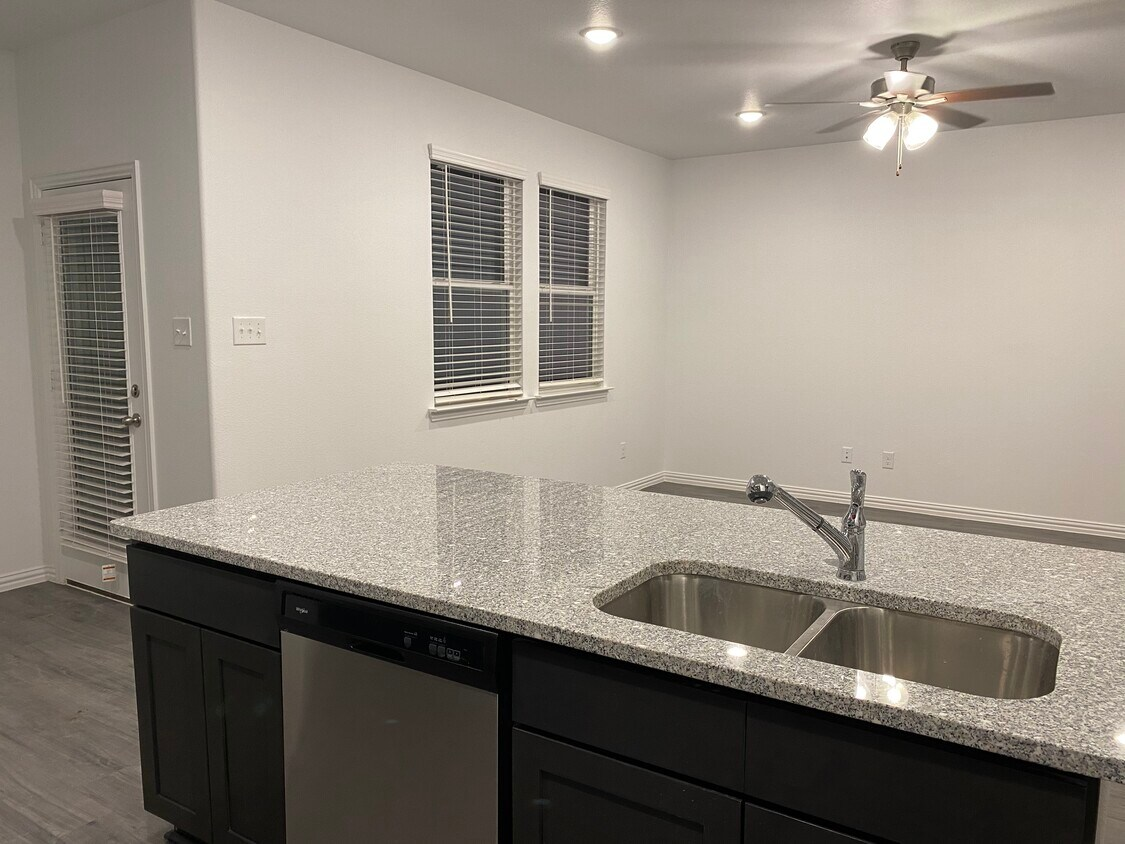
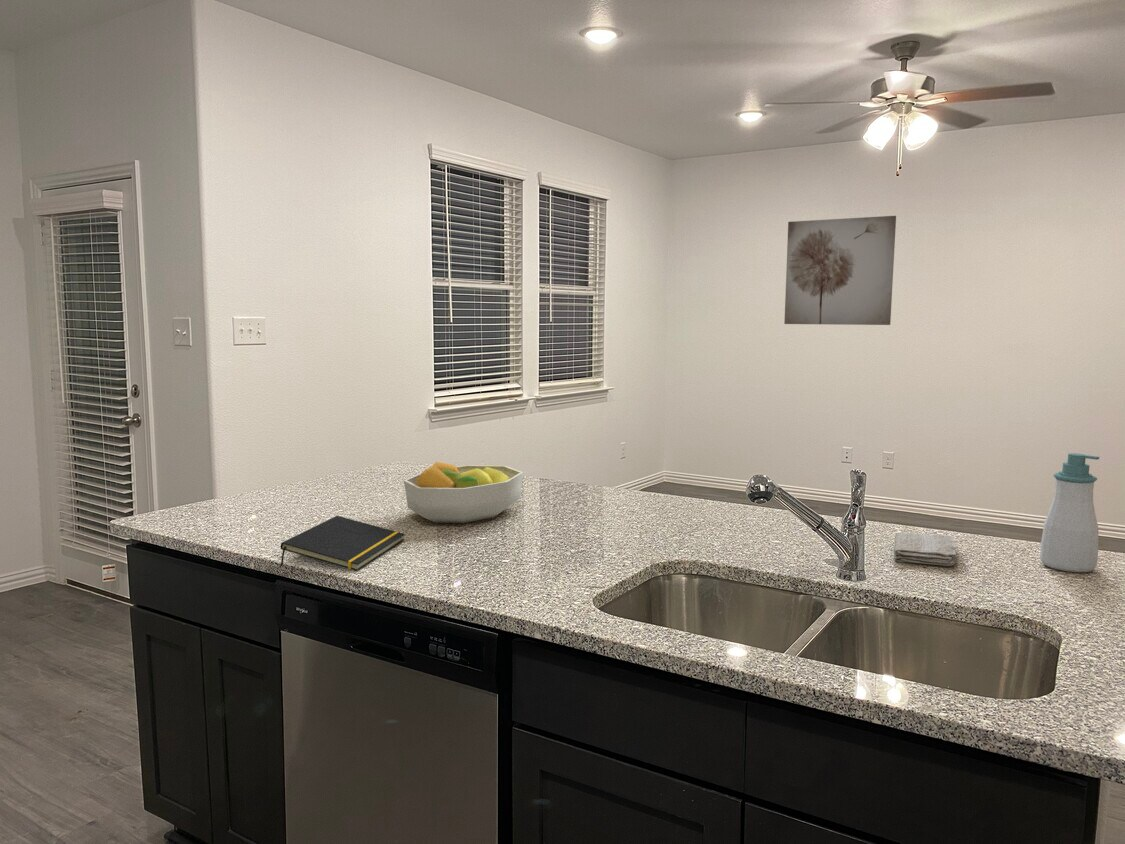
+ notepad (346, 541)
+ wall art (838, 272)
+ soap bottle (1072, 510)
+ washcloth (924, 547)
+ fruit bowl (465, 486)
